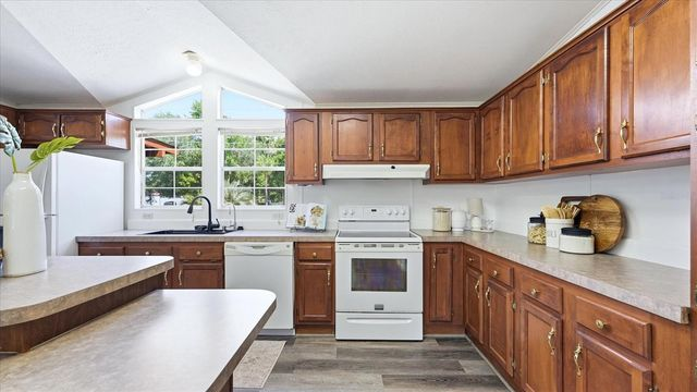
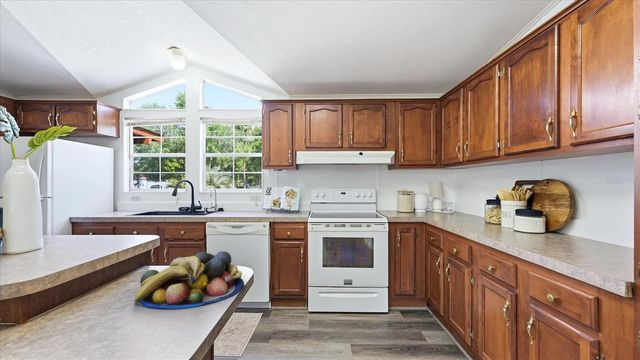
+ fruit bowl (193, 272)
